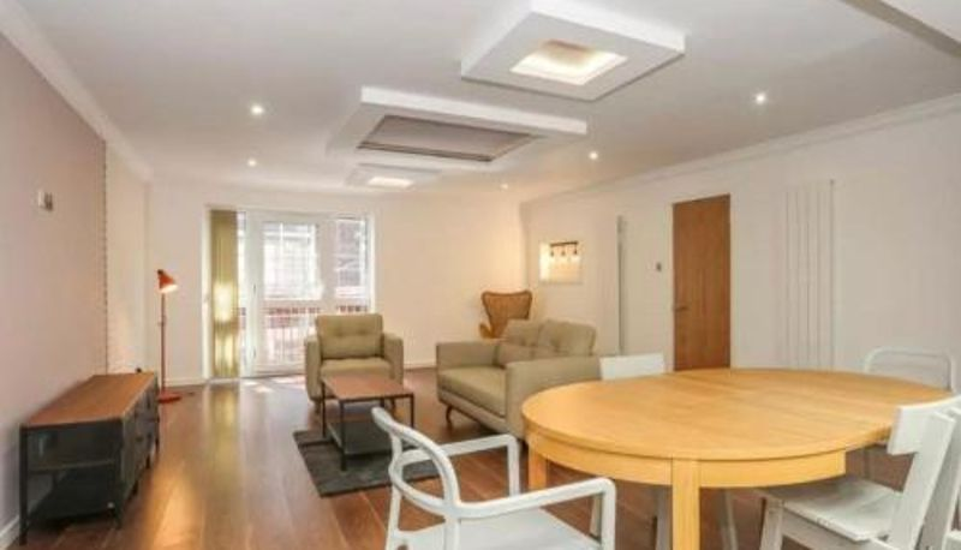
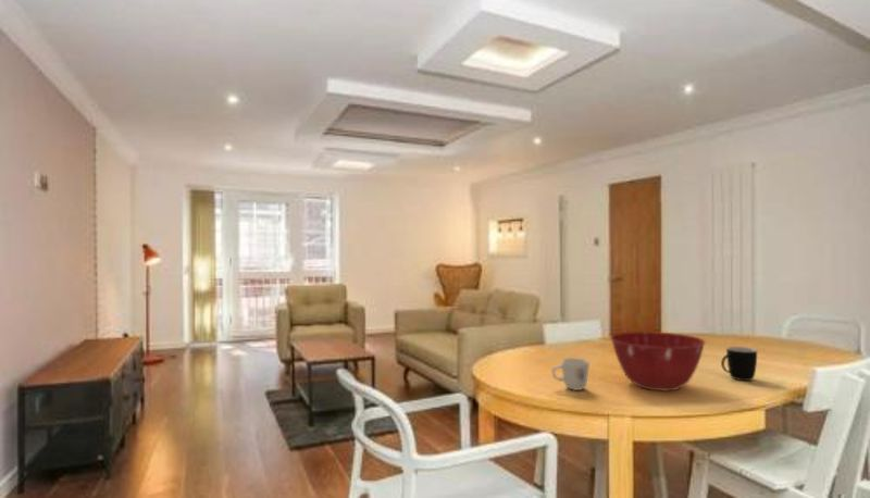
+ mixing bowl (656, 361)
+ mug (737, 363)
+ mug (570, 374)
